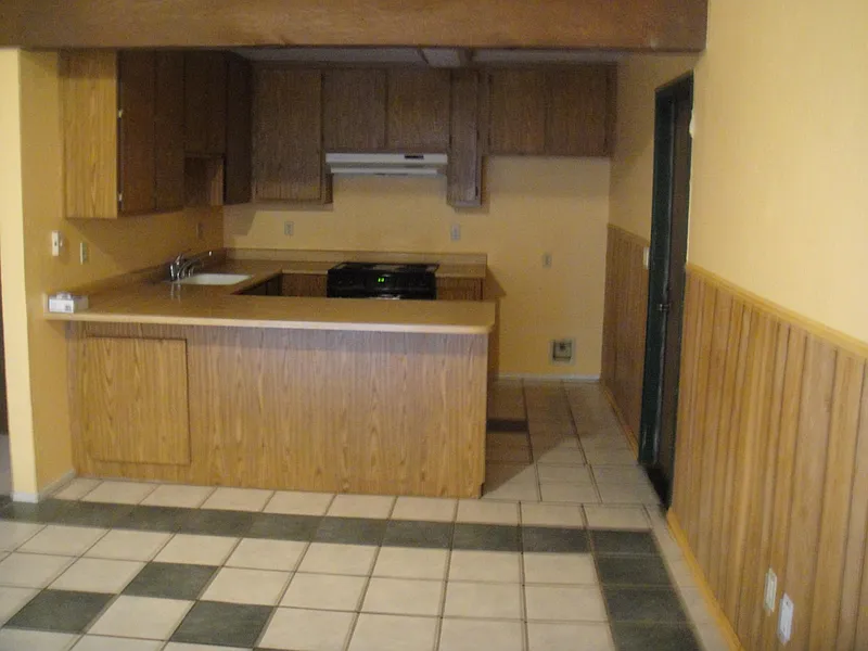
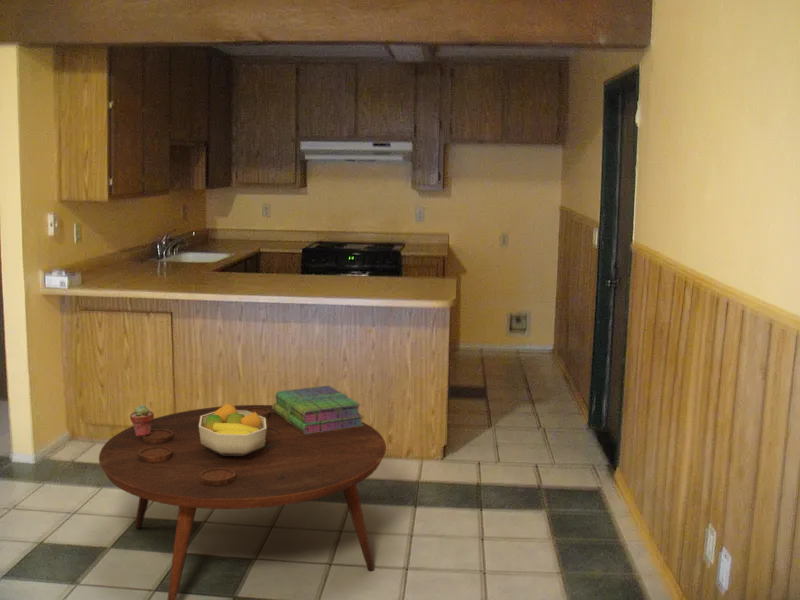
+ fruit bowl (232, 432)
+ coffee table (247, 493)
+ stack of books (317, 405)
+ potted succulent (142, 422)
